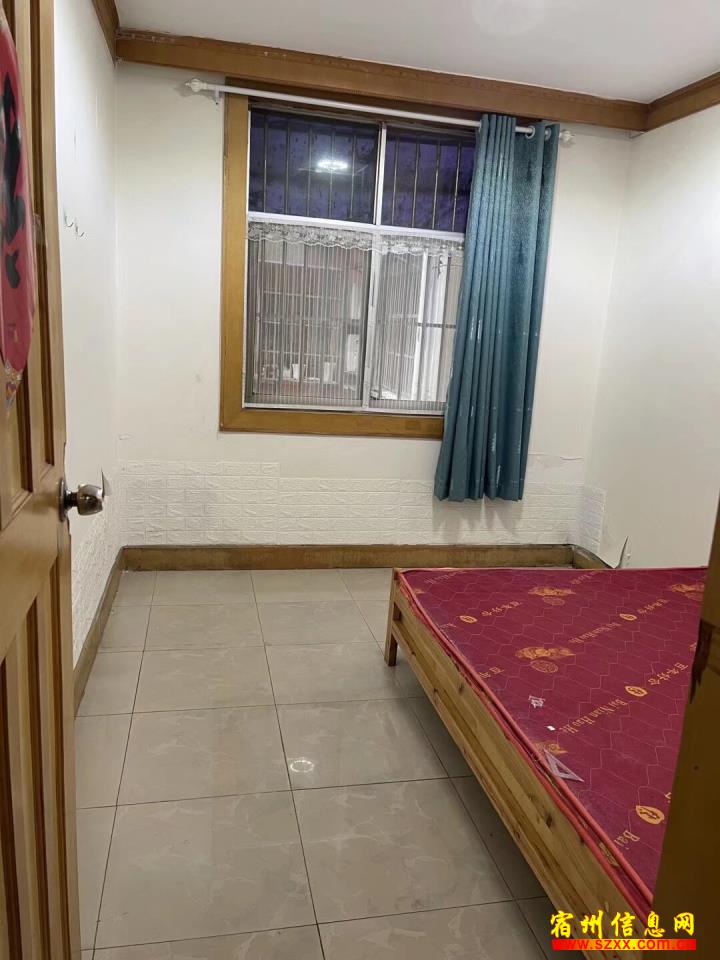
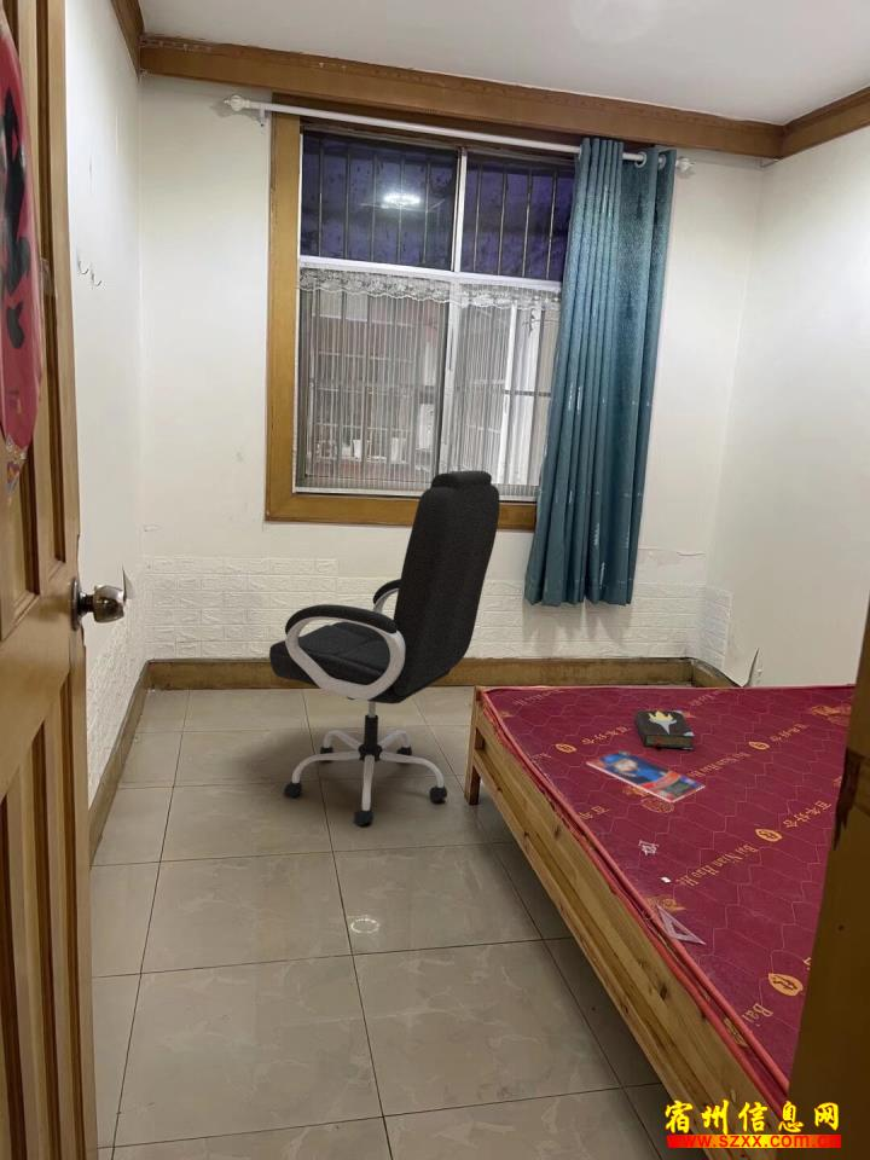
+ office chair (381, 633)
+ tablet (644, 773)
+ hardback book (663, 726)
